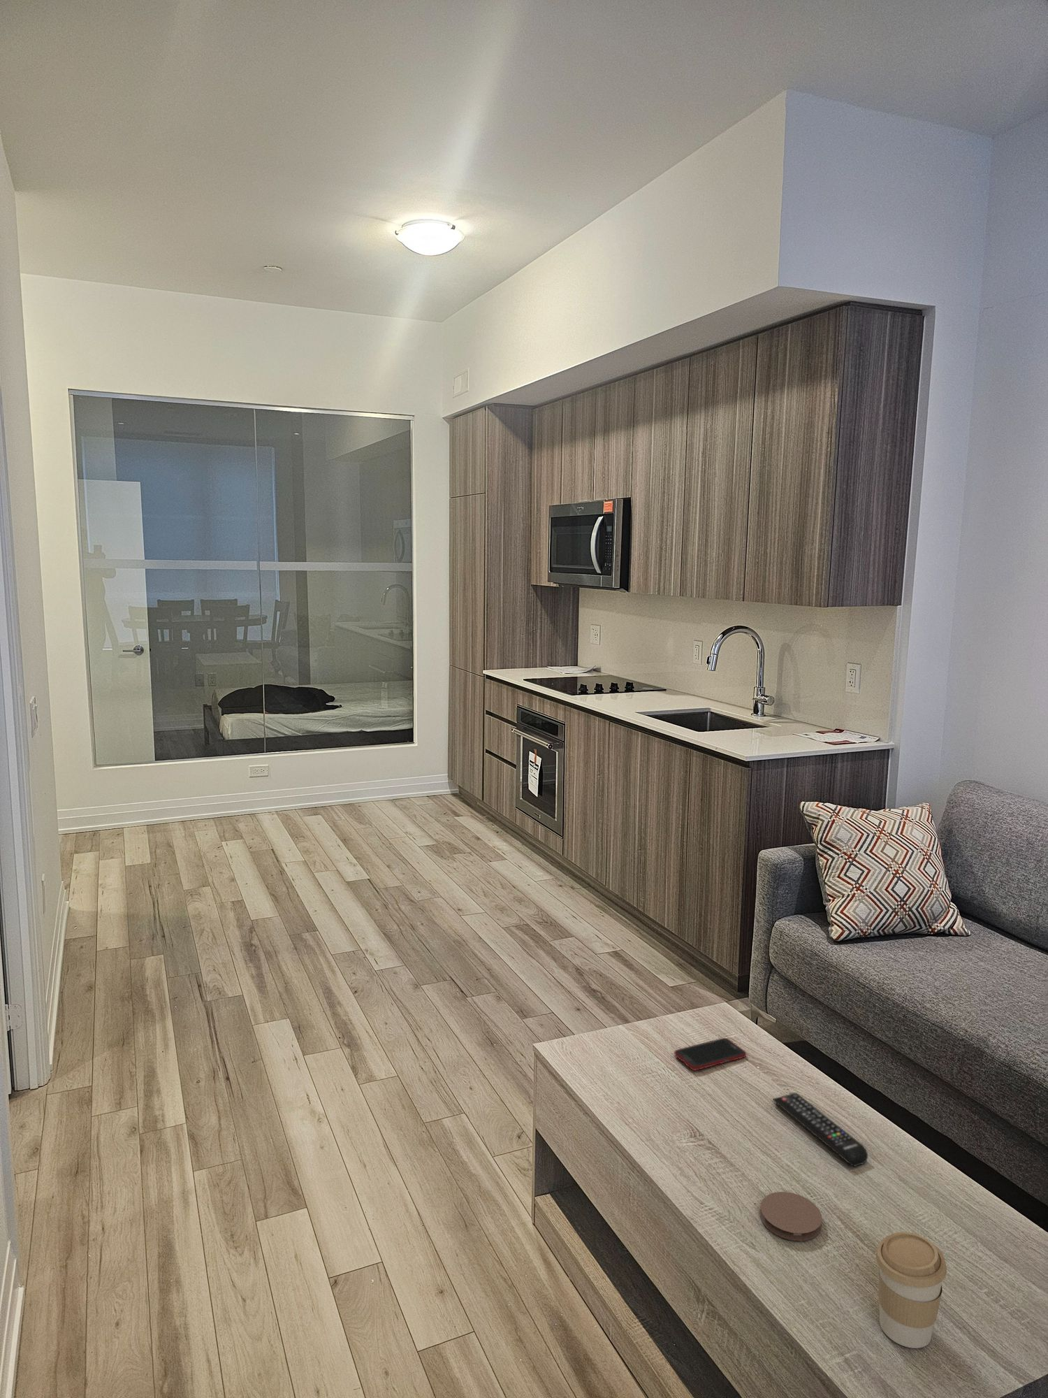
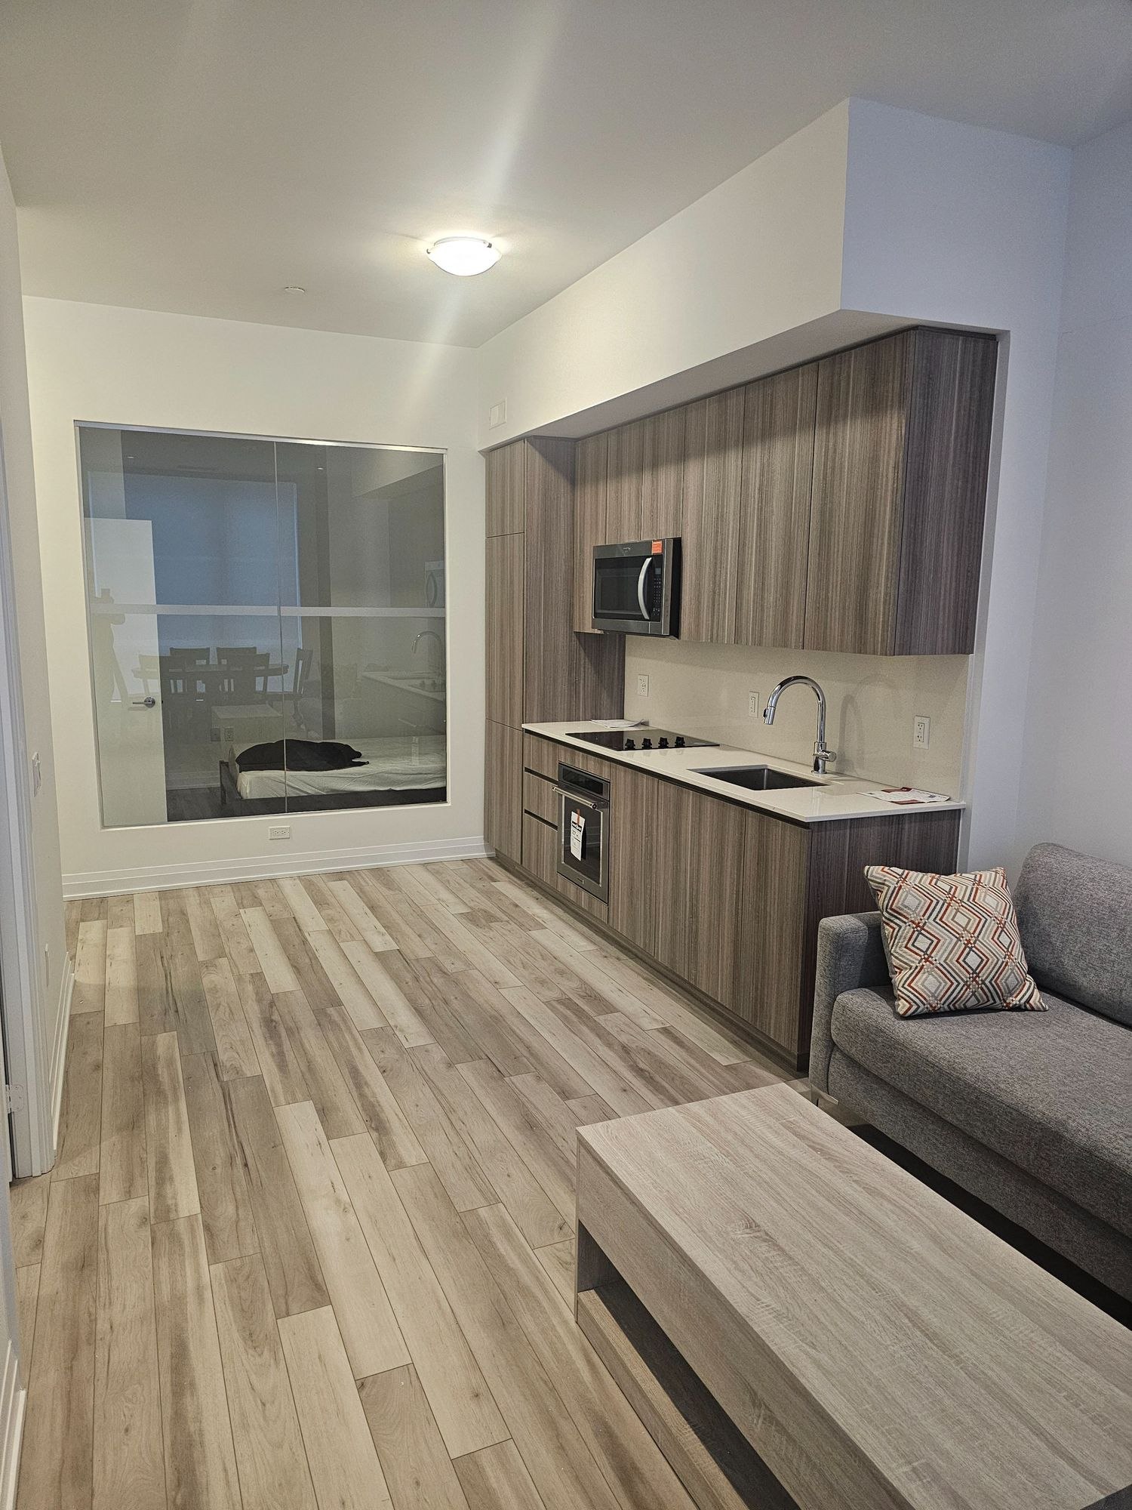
- remote control (818, 1125)
- coffee cup (908, 1288)
- coaster (790, 1215)
- cell phone (710, 1053)
